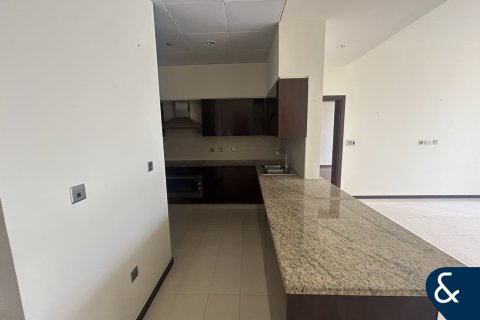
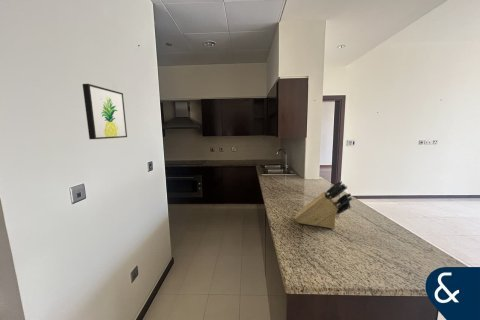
+ wall art (107, 114)
+ knife block (322, 202)
